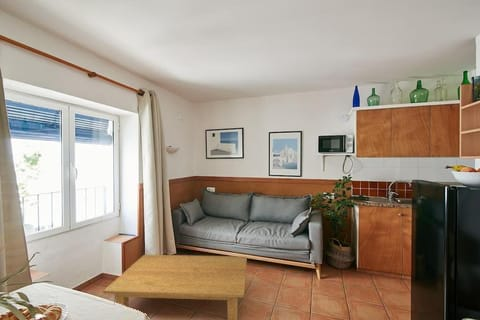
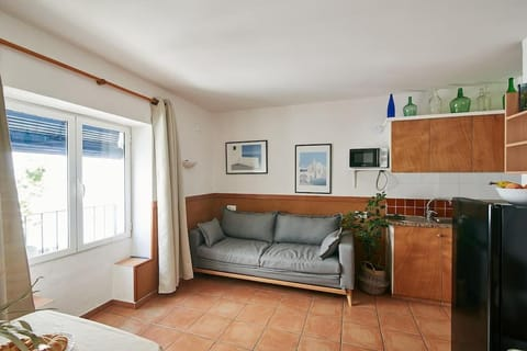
- coffee table (185, 285)
